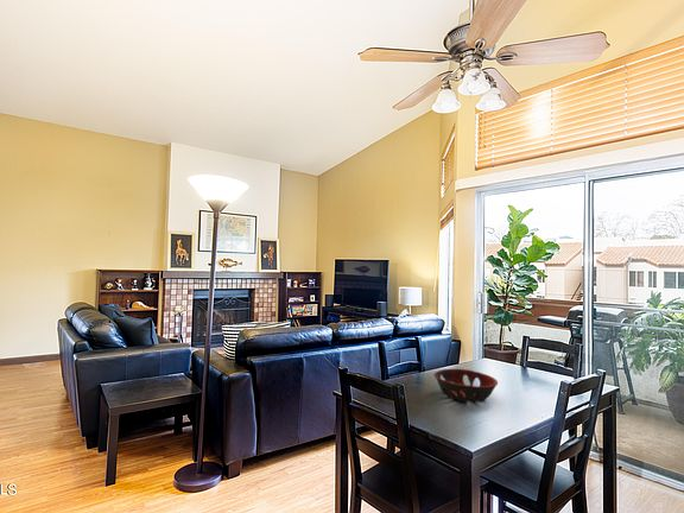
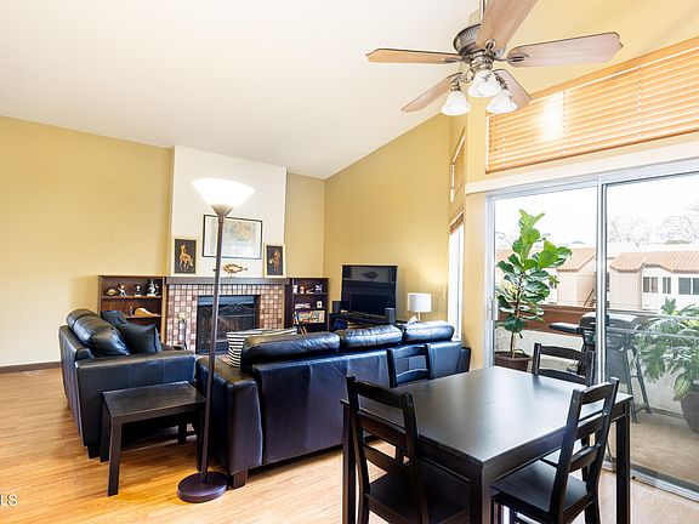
- decorative bowl (464, 386)
